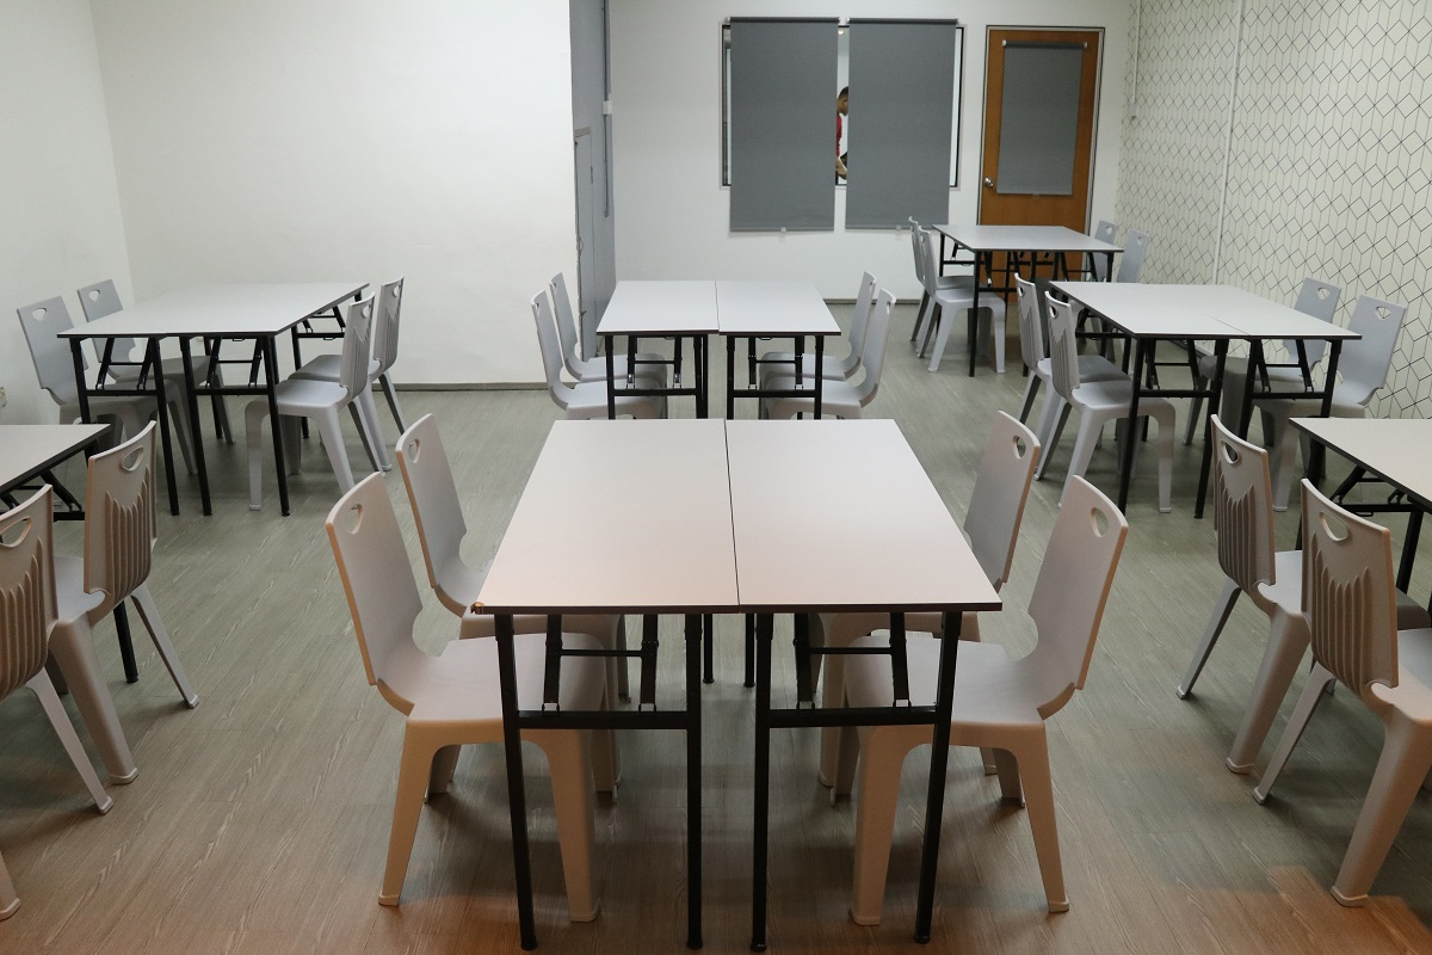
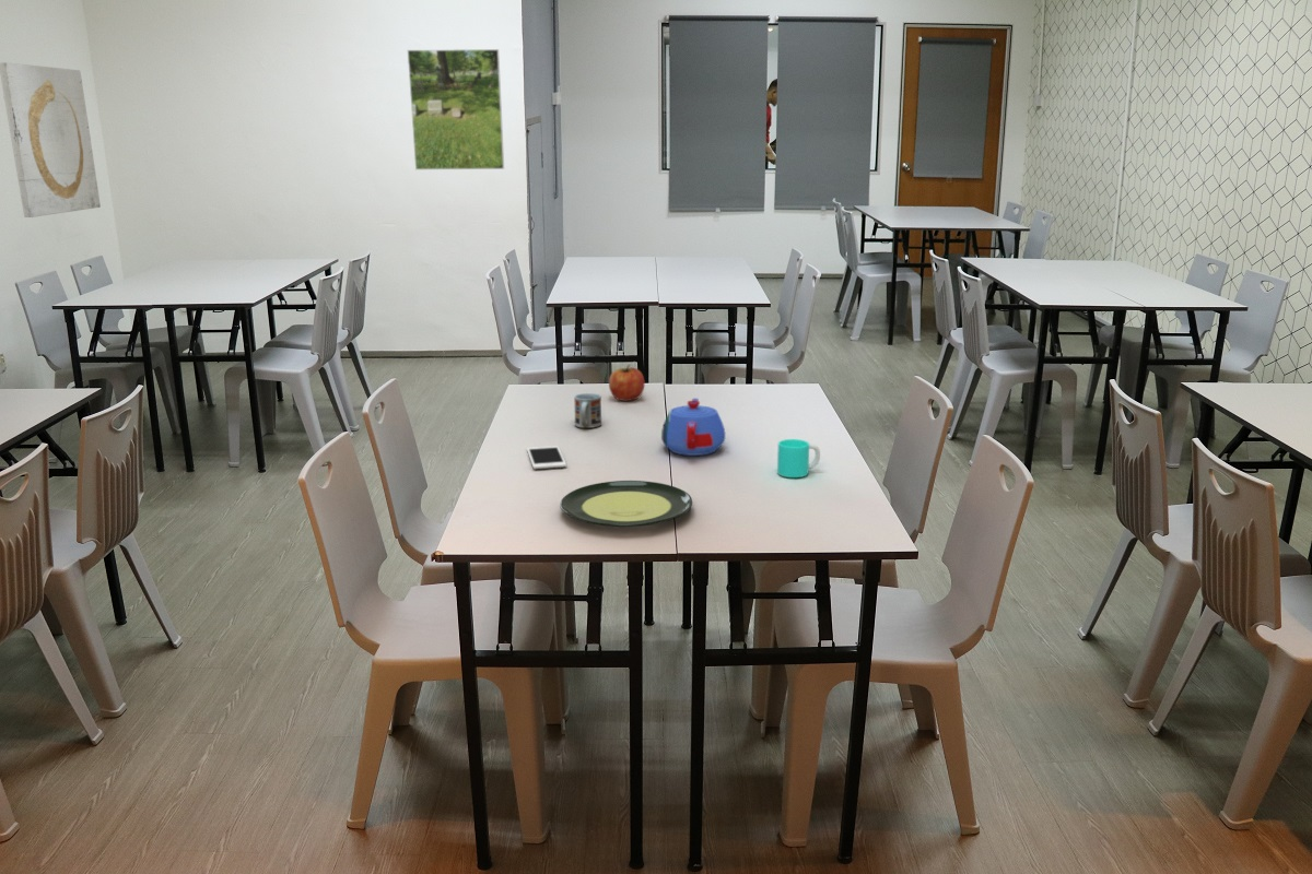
+ cup (587, 411)
+ wall art (52, 140)
+ fruit (626, 381)
+ teapot (693, 424)
+ cup (798, 458)
+ cell phone (546, 457)
+ plate (626, 506)
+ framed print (456, 110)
